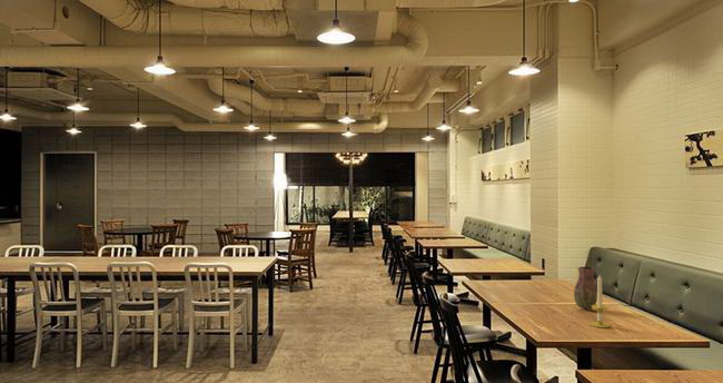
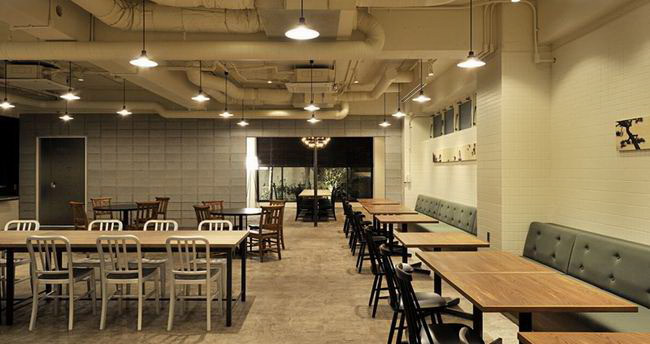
- vase (585, 288)
- candle (600, 299)
